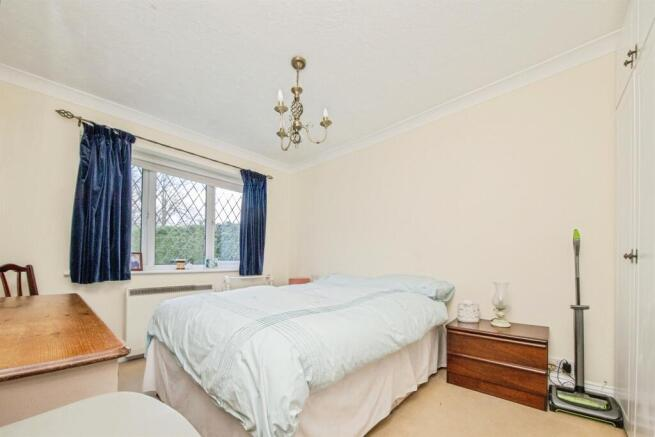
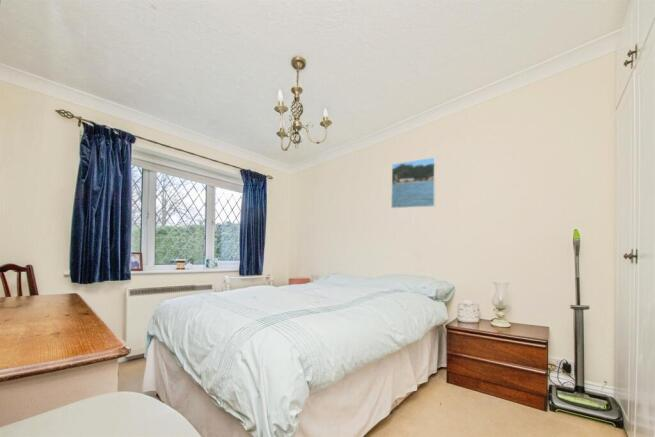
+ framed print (412, 184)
